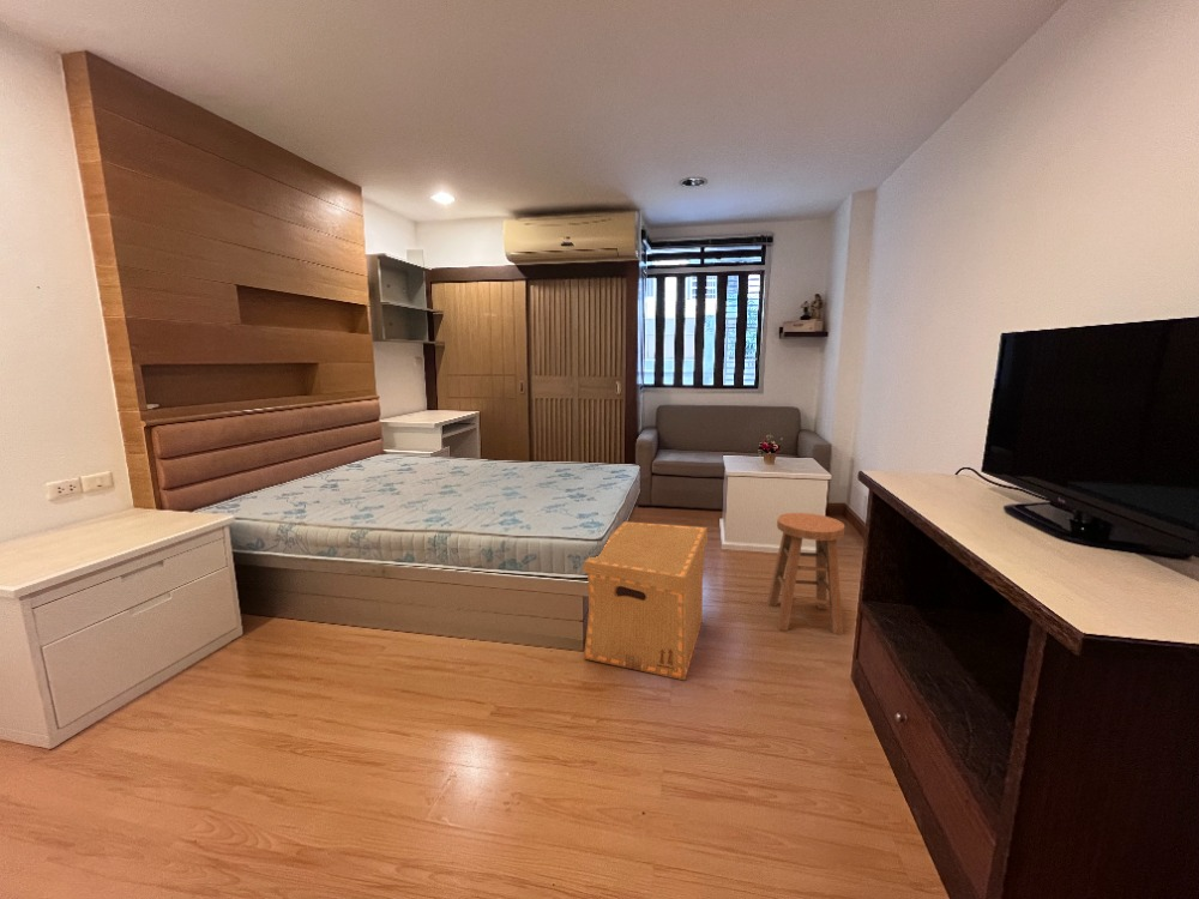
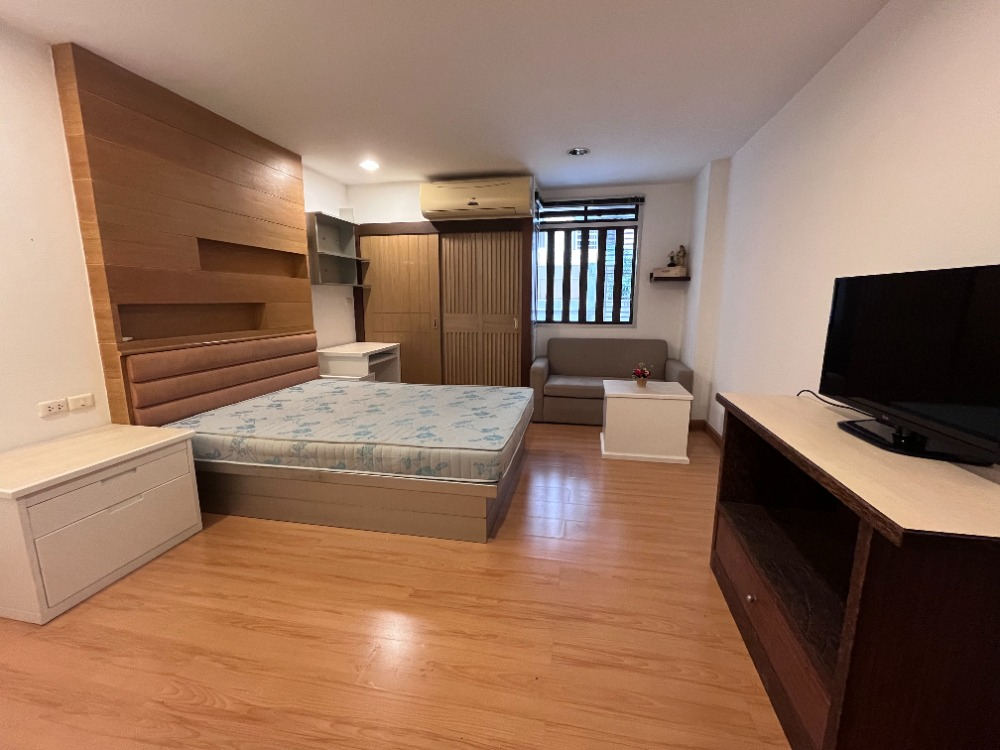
- cardboard box (647, 589)
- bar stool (806, 569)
